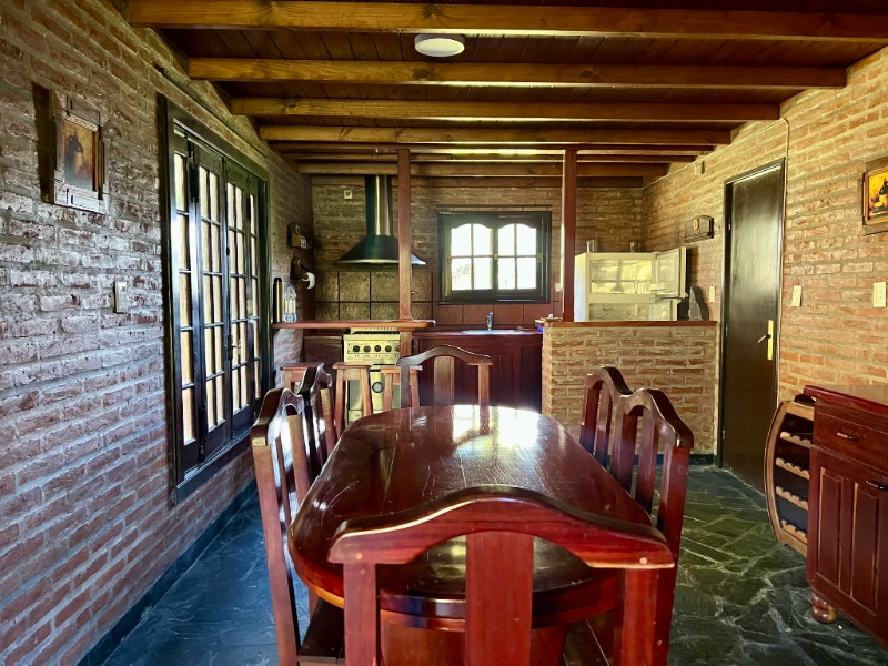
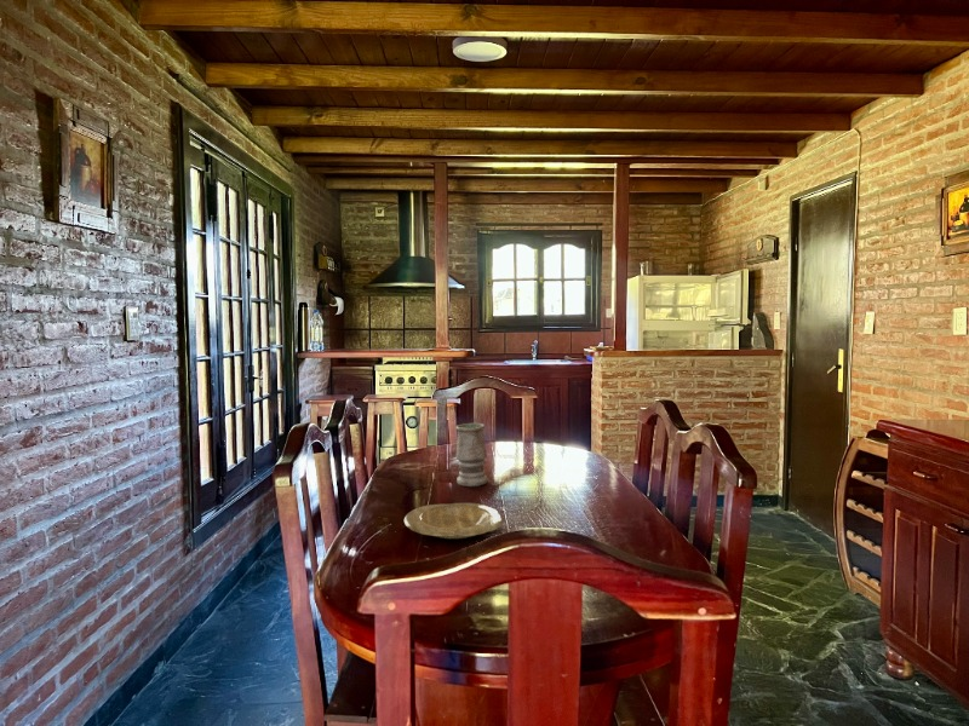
+ plate (453, 523)
+ vase (471, 454)
